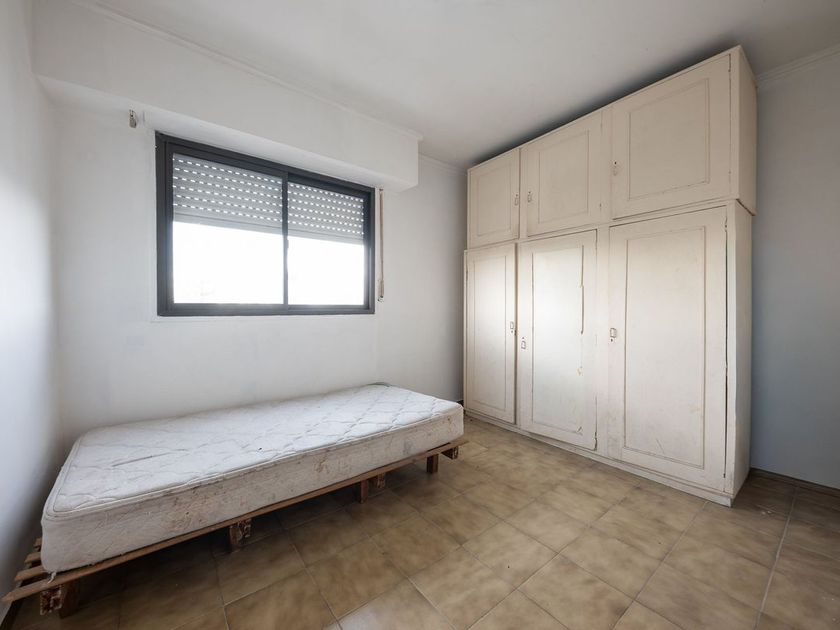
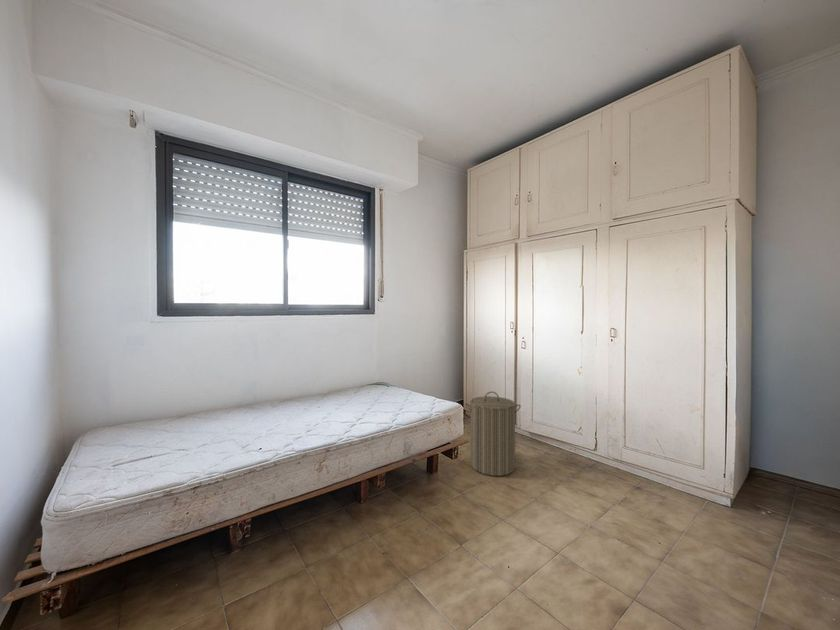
+ laundry hamper (492, 428)
